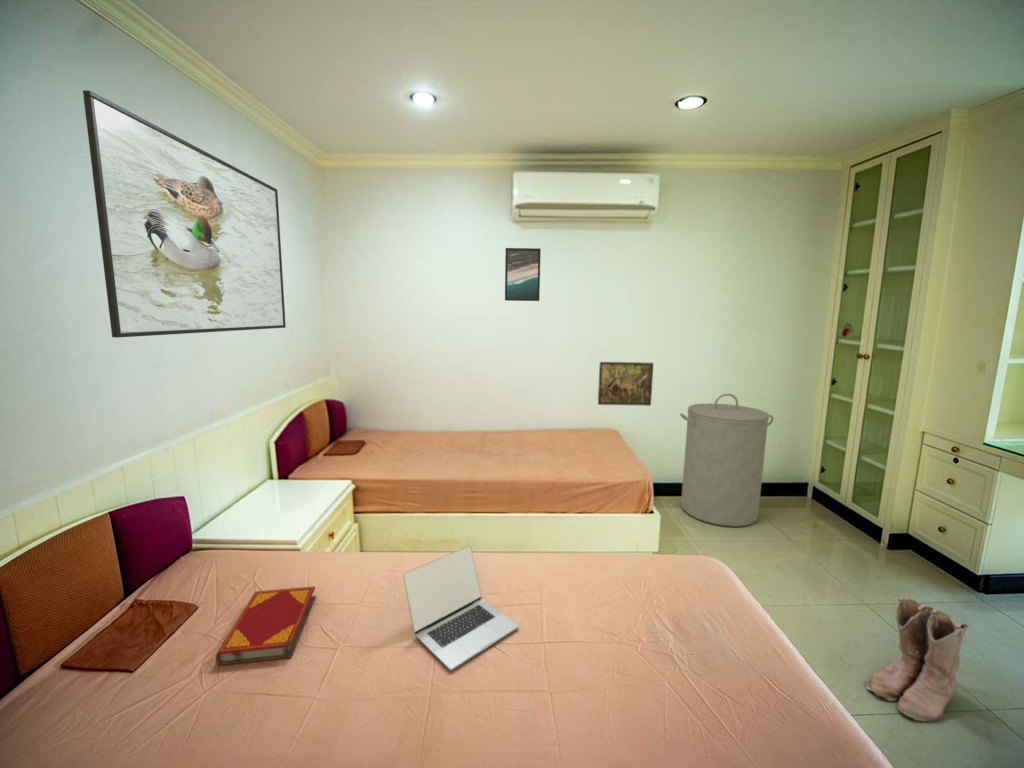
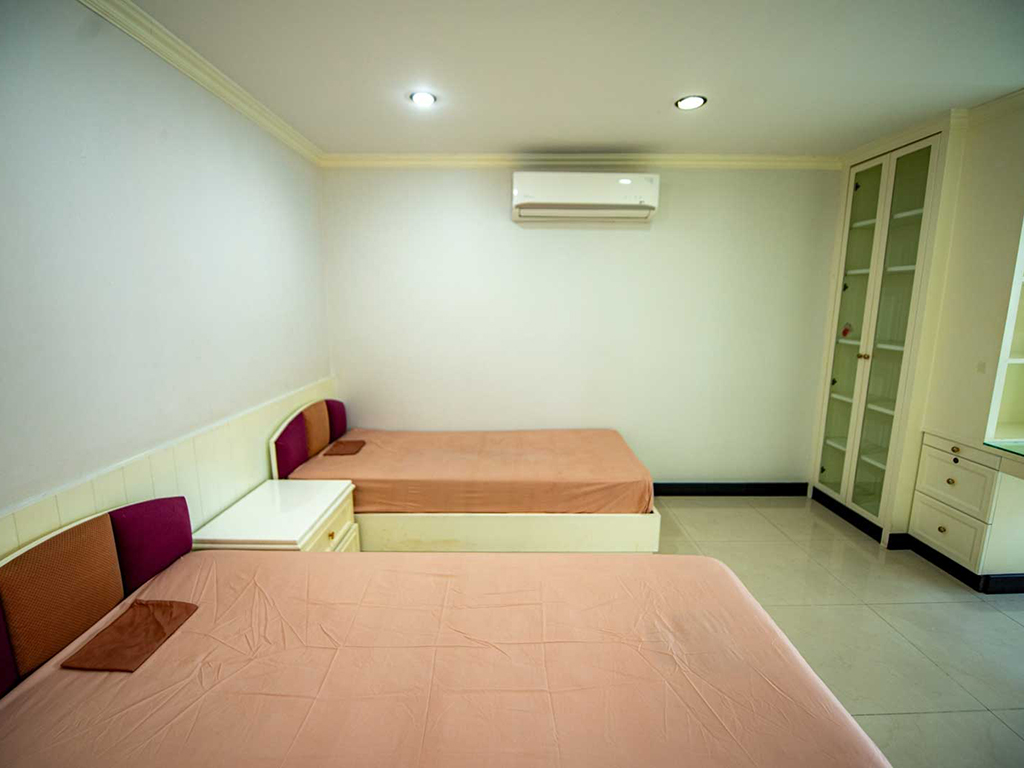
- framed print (522, 274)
- laptop (461, 601)
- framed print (215, 245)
- hardback book (271, 621)
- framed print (625, 383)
- laundry hamper (723, 453)
- boots (917, 654)
